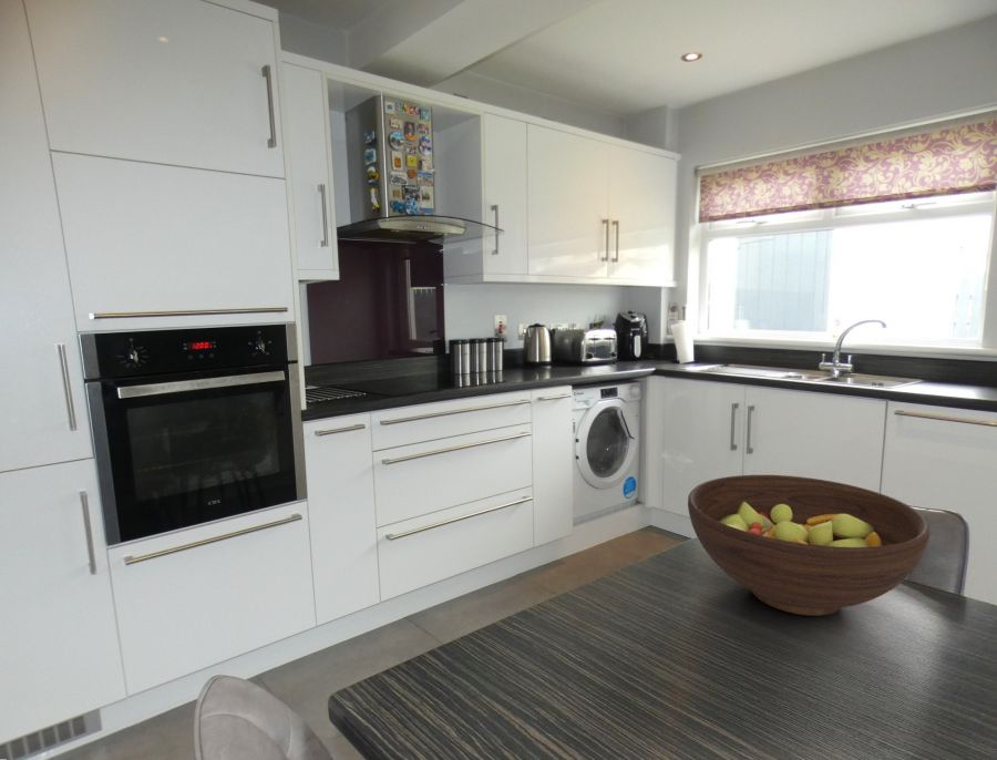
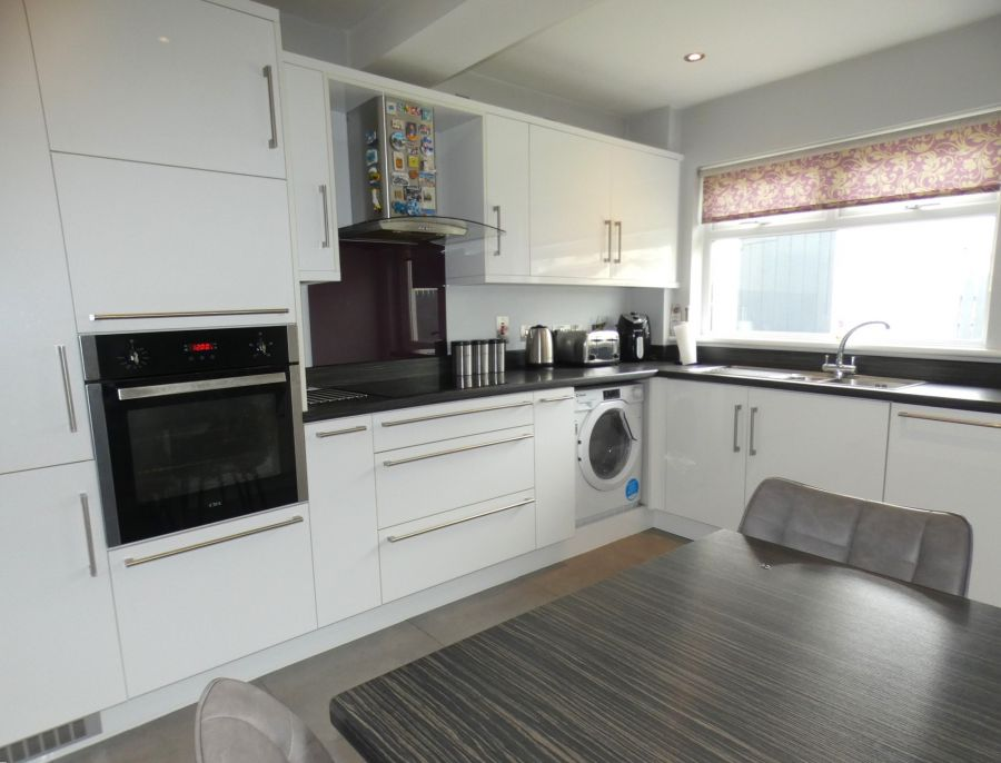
- fruit bowl (796, 551)
